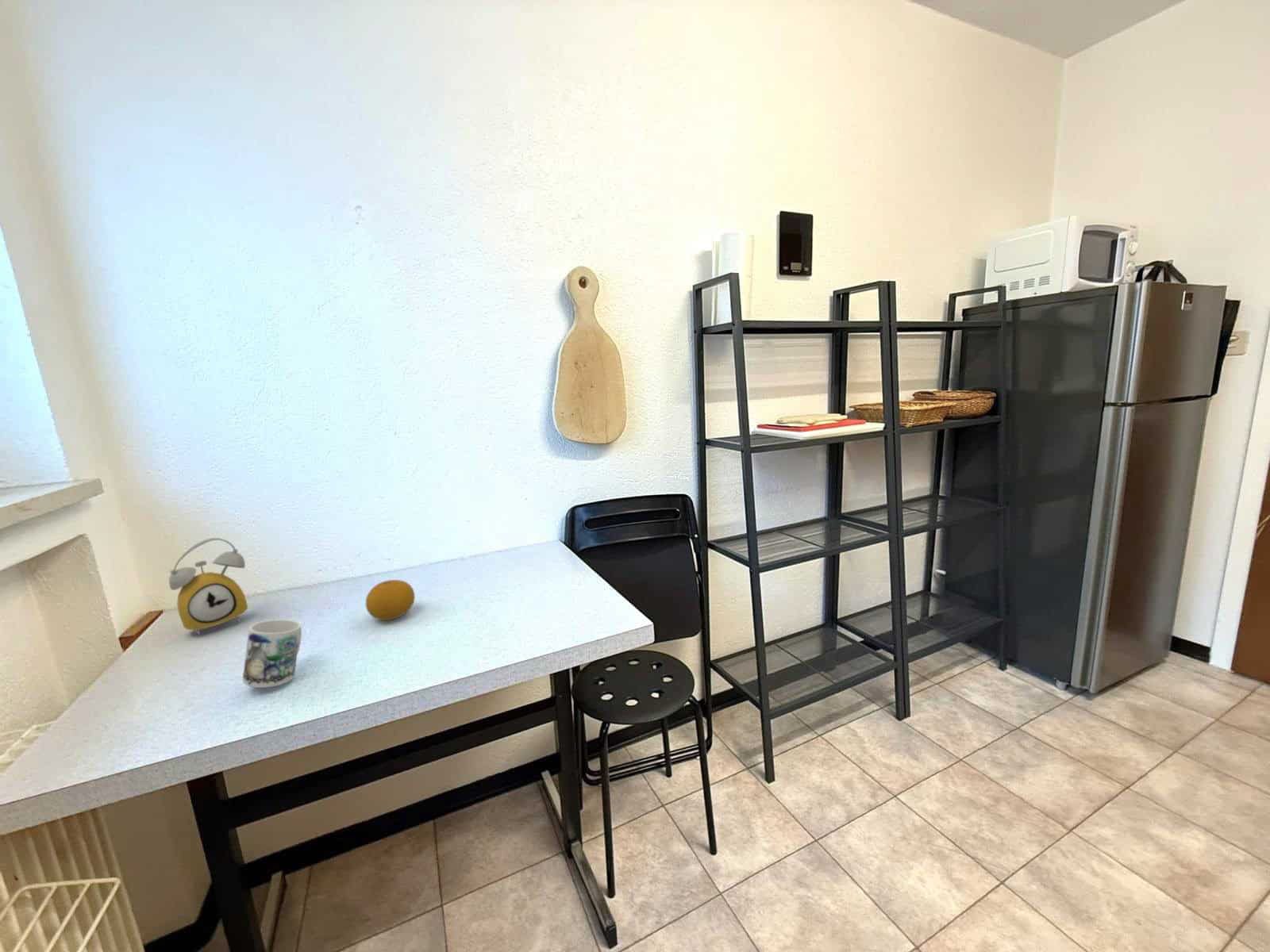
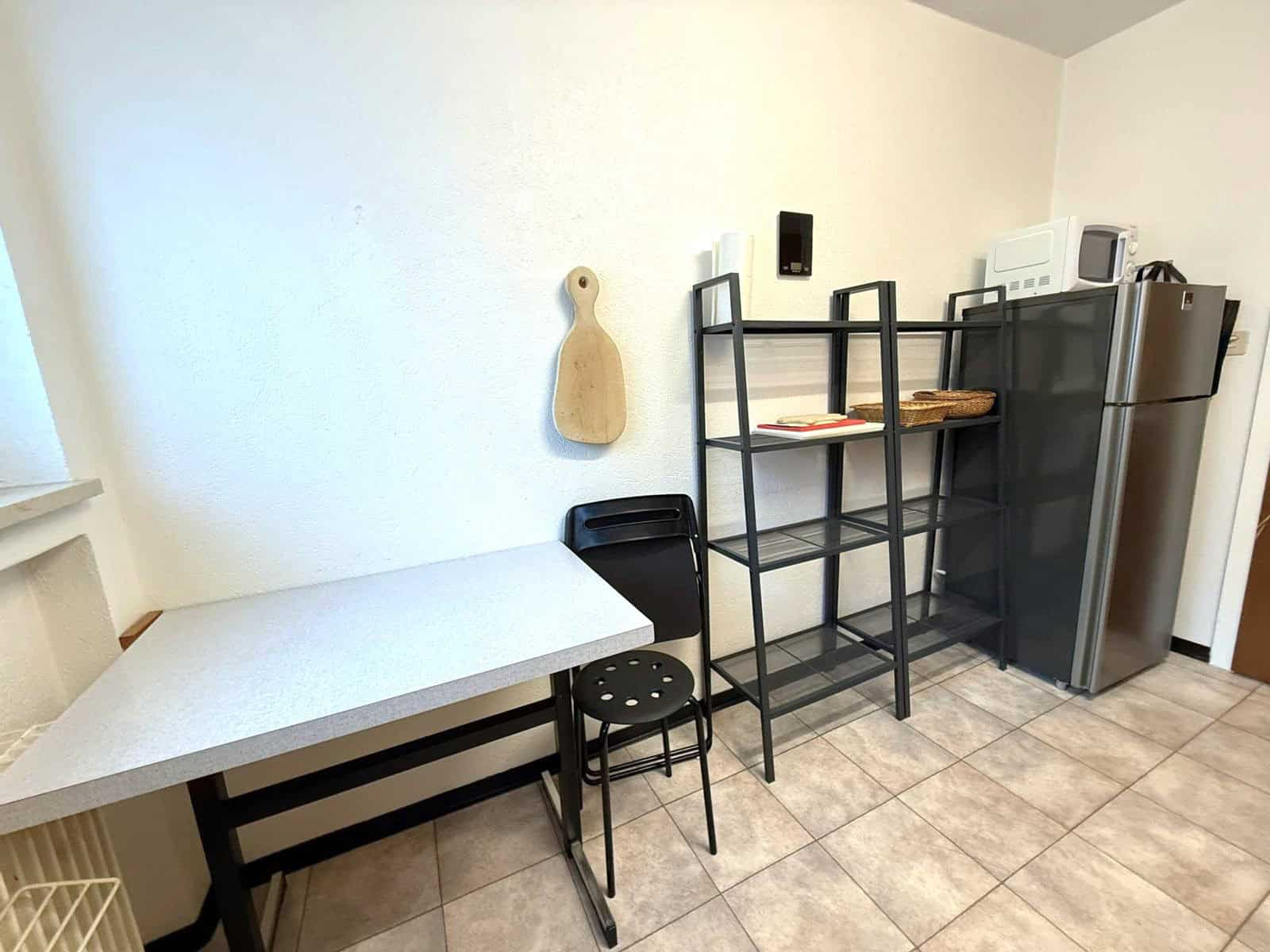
- mug (274, 649)
- alarm clock (208, 581)
- fruit (391, 598)
